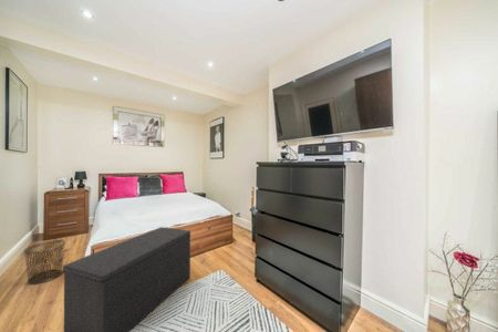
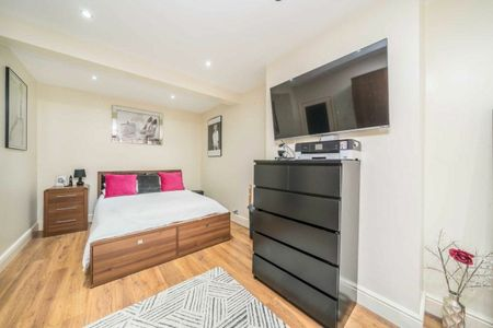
- waste bin (46, 261)
- bench (139, 271)
